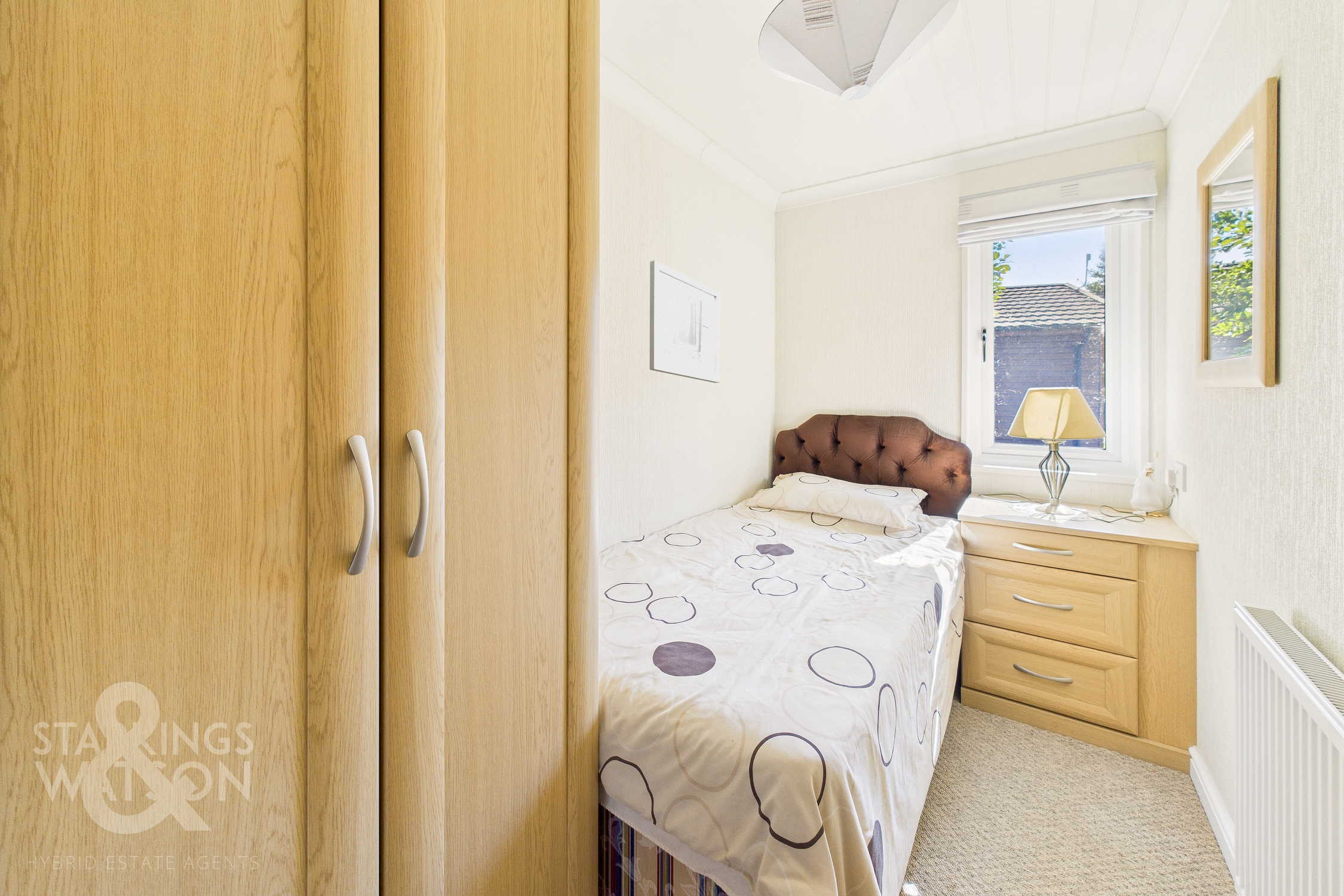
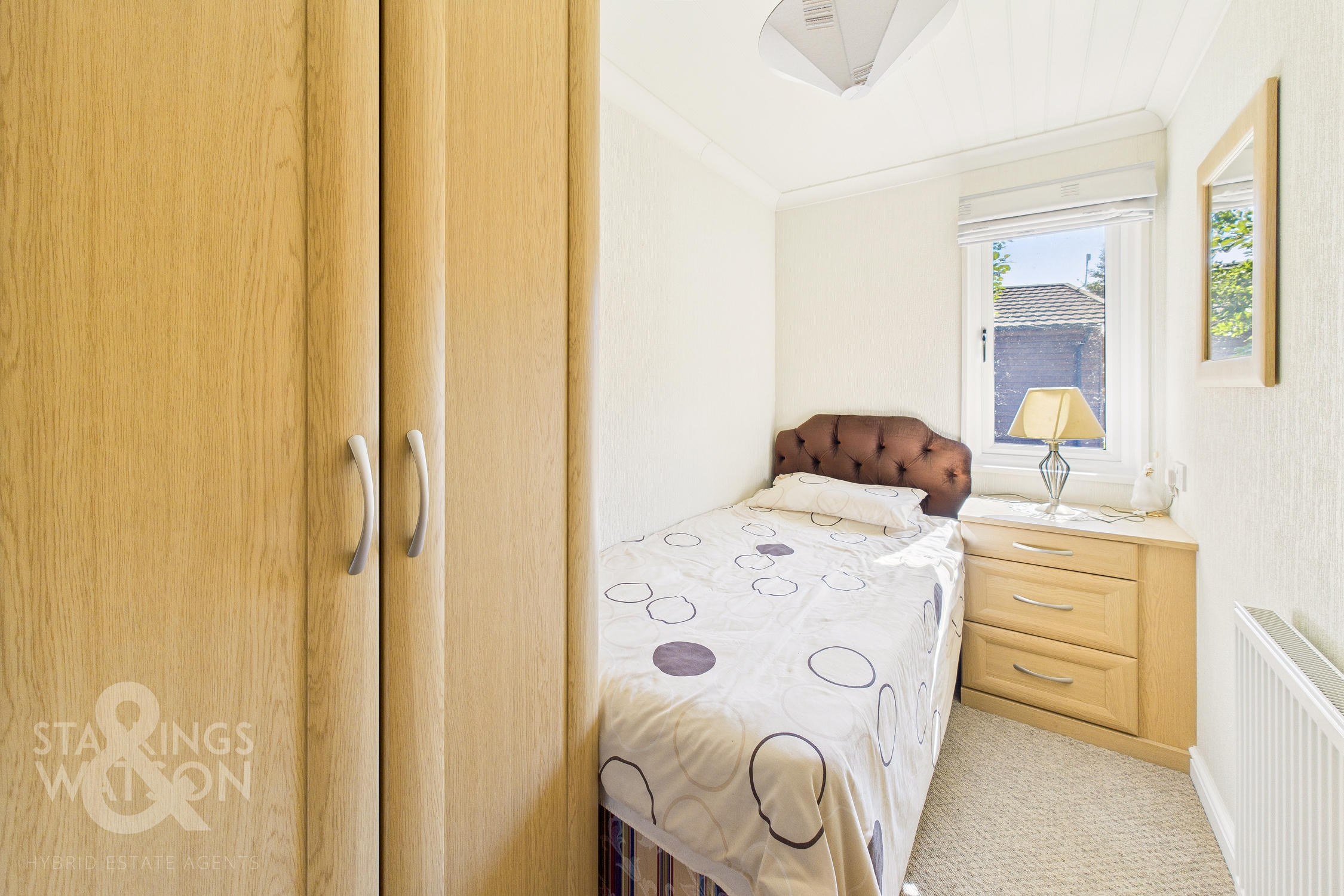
- wall art (688, 327)
